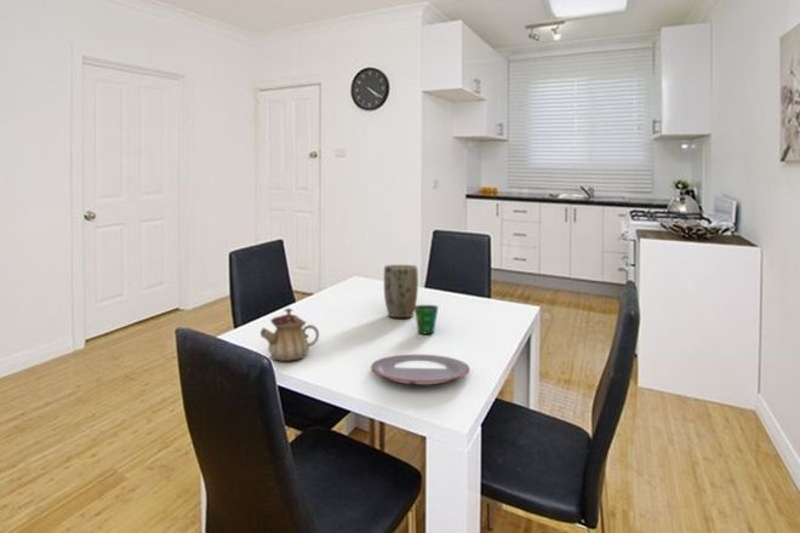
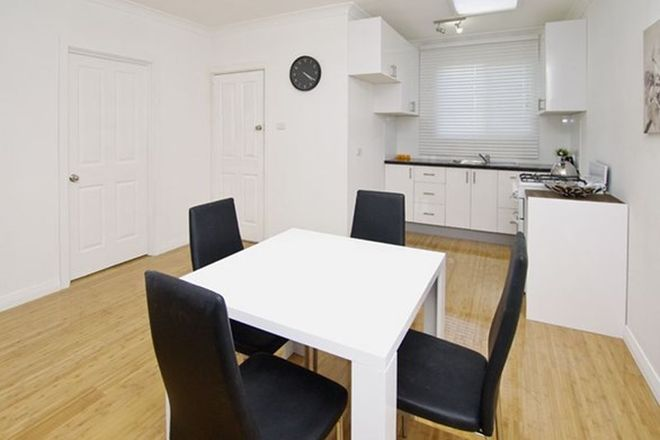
- plate (419, 369)
- plant pot (400, 291)
- cup (424, 319)
- teapot (291, 332)
